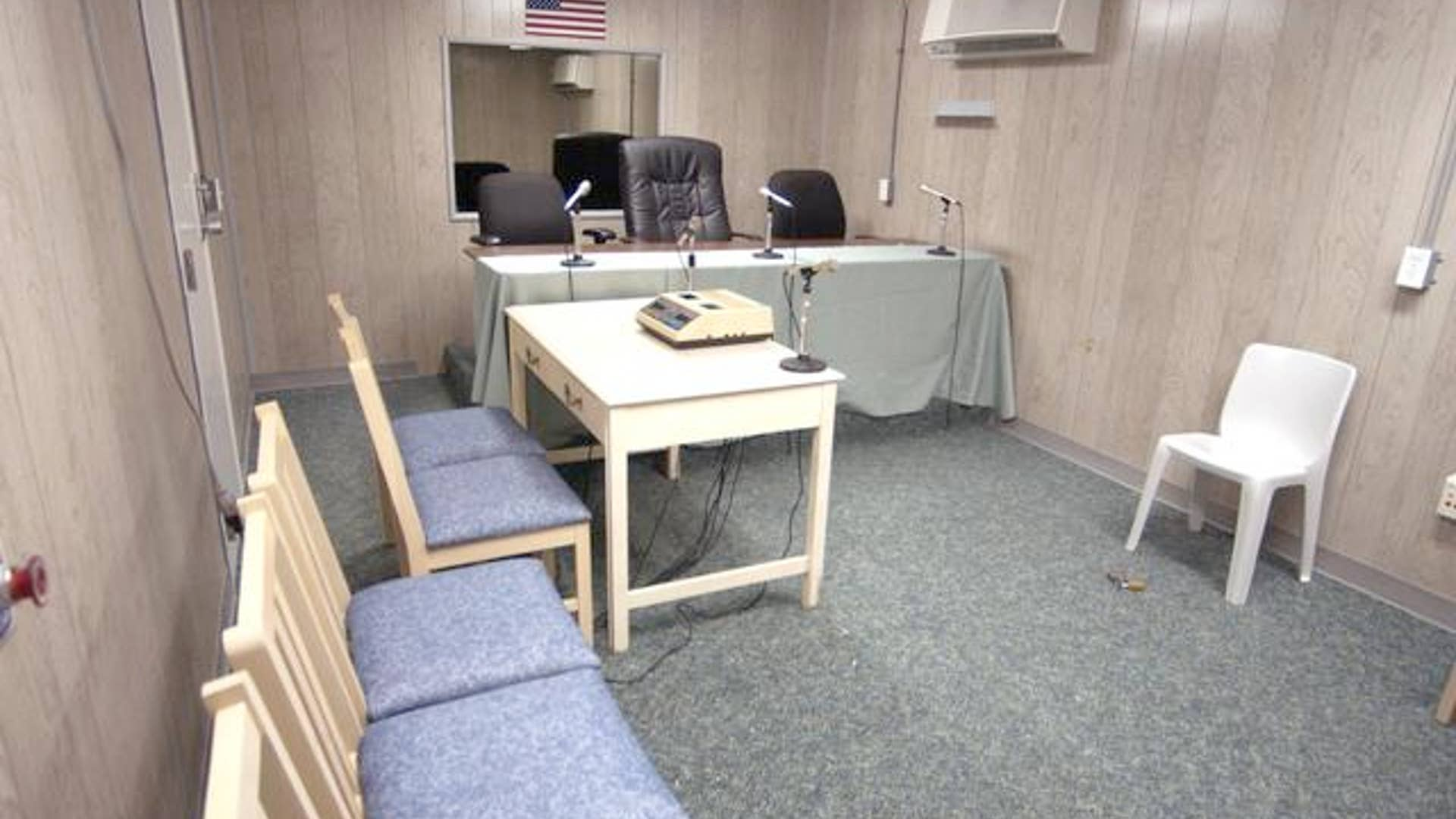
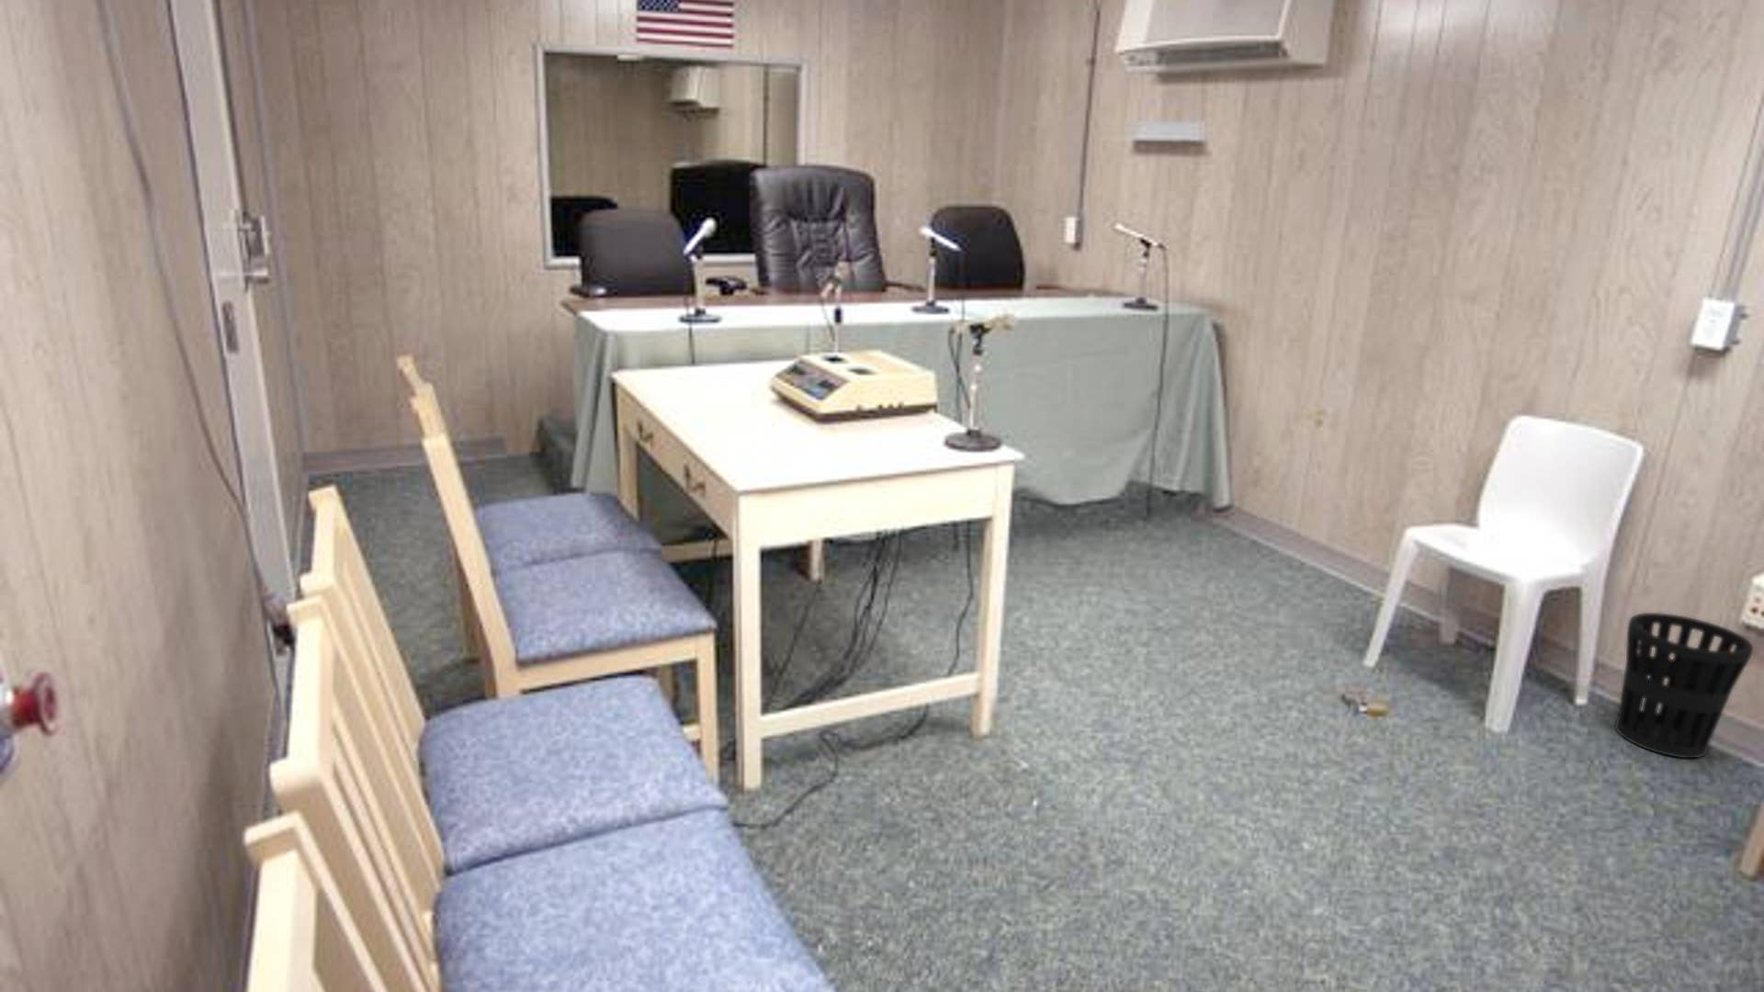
+ wastebasket (1674, 686)
